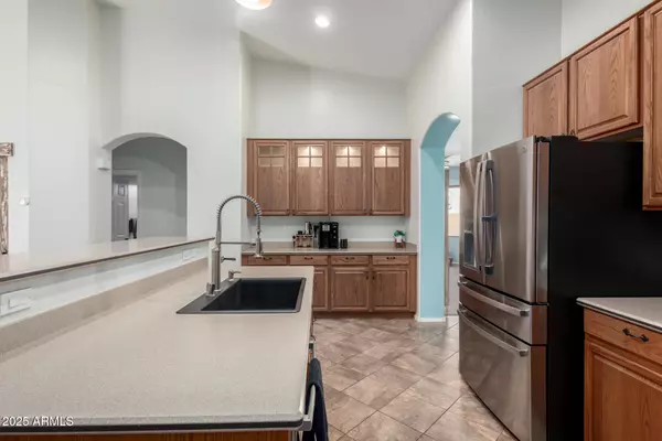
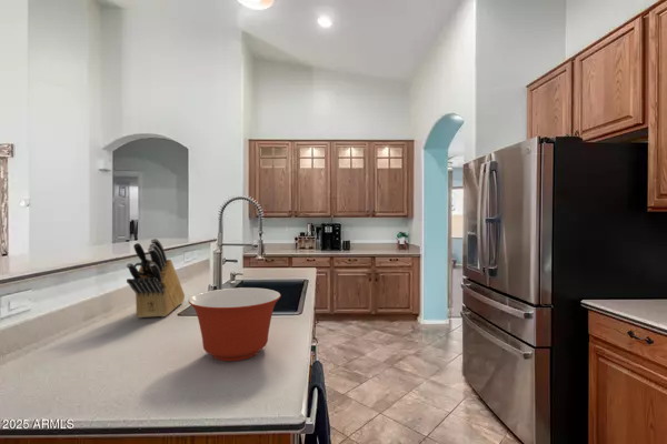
+ knife block (158, 274)
+ mixing bowl (236, 324)
